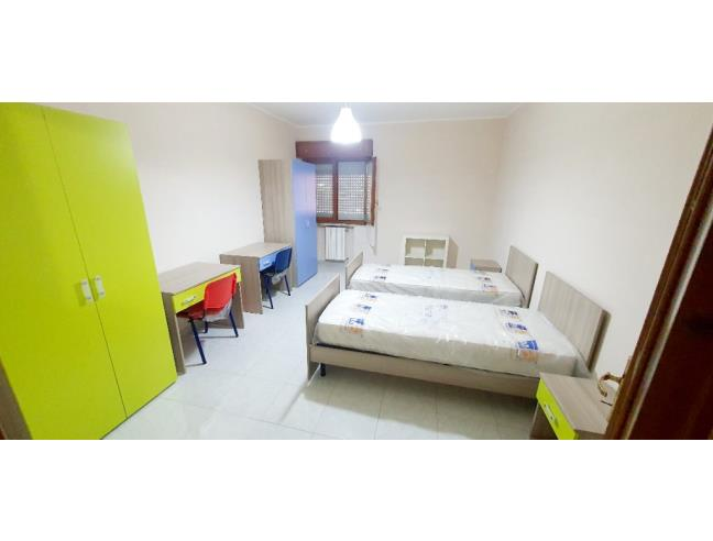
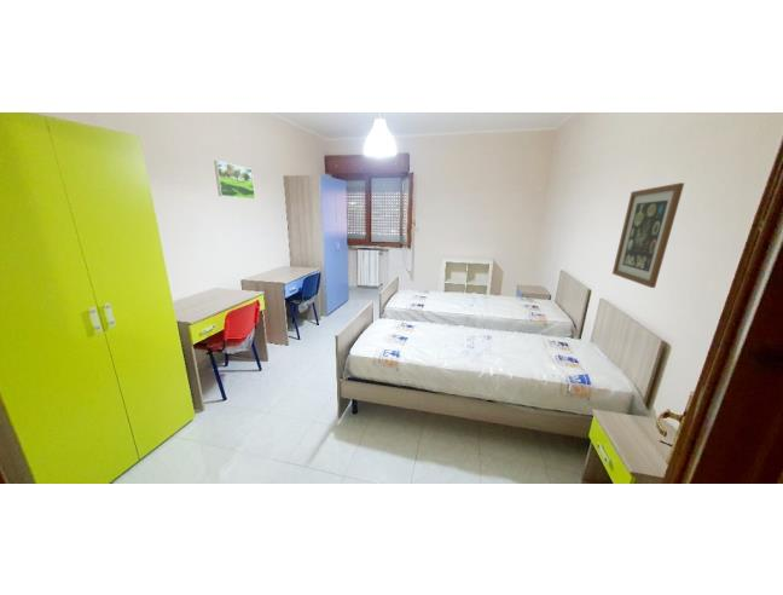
+ wall art (642, 236)
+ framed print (236, 181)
